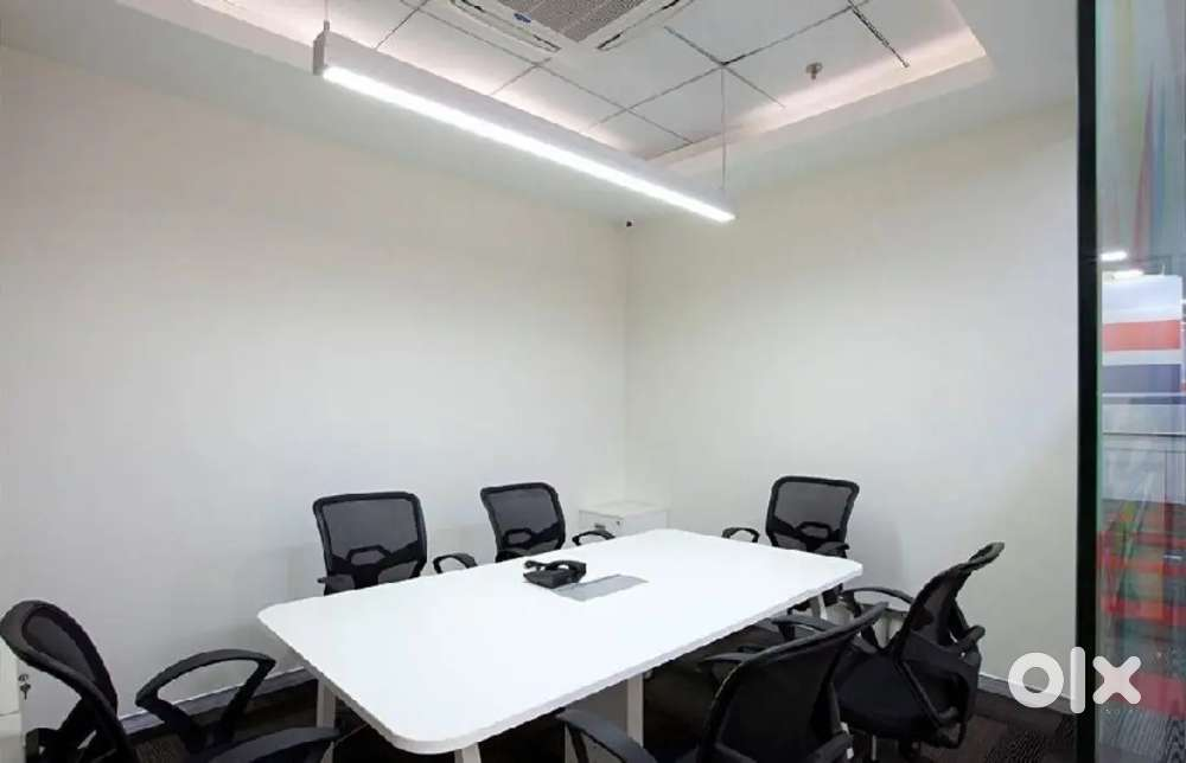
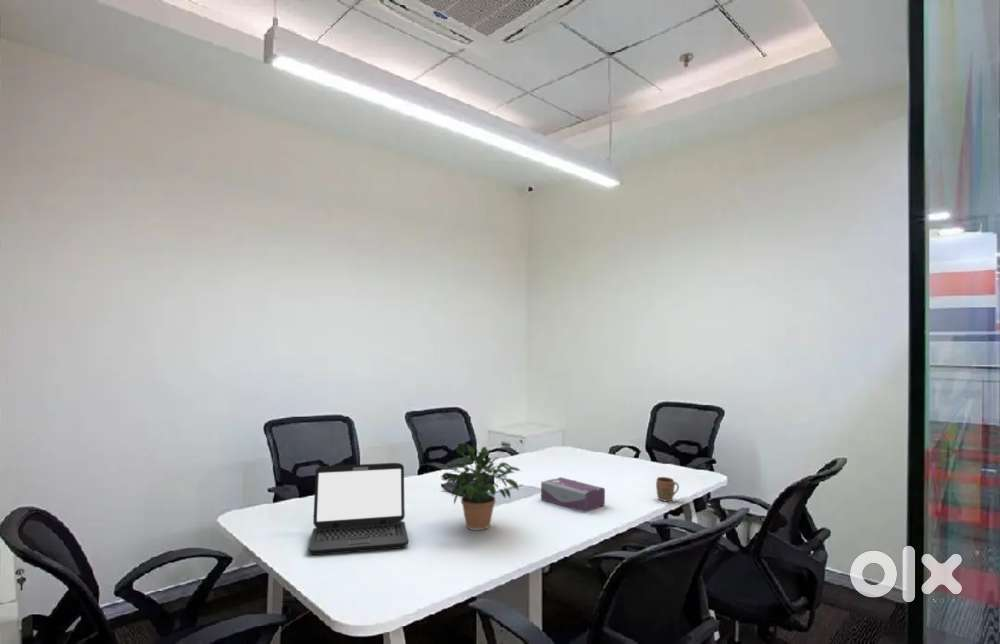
+ mug (666, 489)
+ tissue box (572, 493)
+ potted plant (484, 482)
+ laptop (359, 505)
